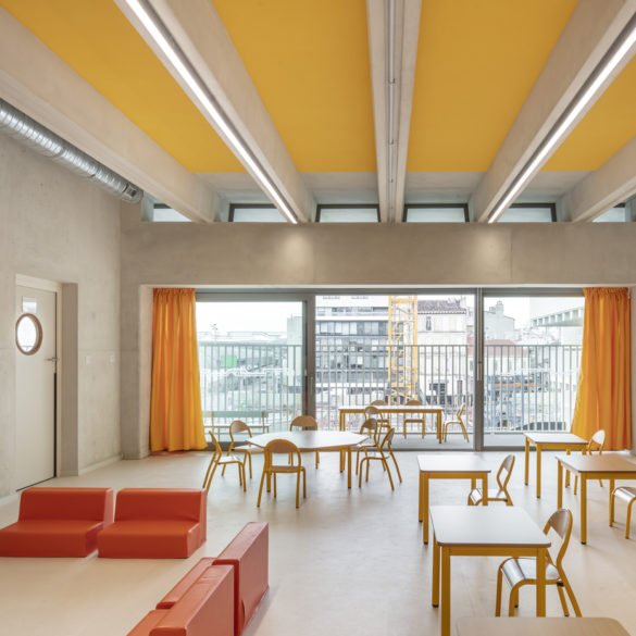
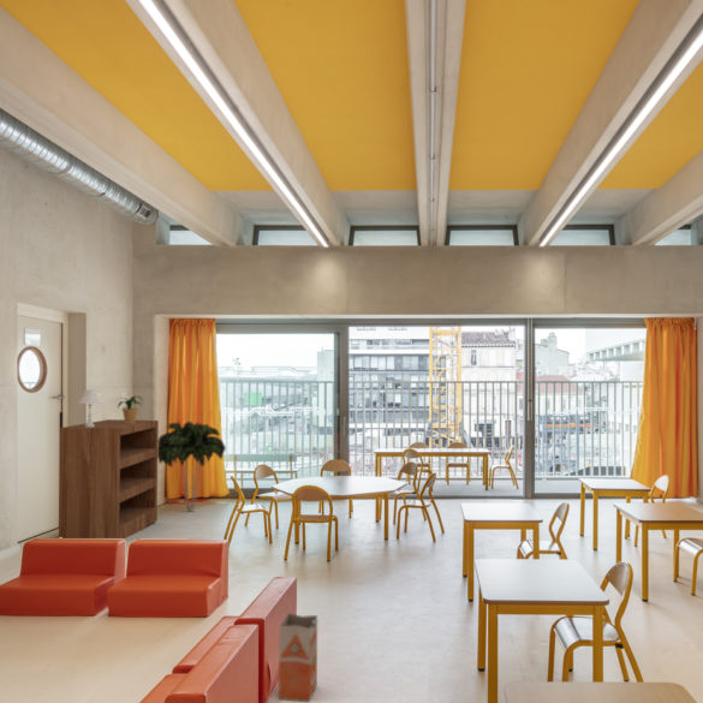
+ bookshelf (112, 477)
+ potted plant (130, 409)
+ table lamp (89, 407)
+ waste bin (300, 654)
+ indoor plant (192, 465)
